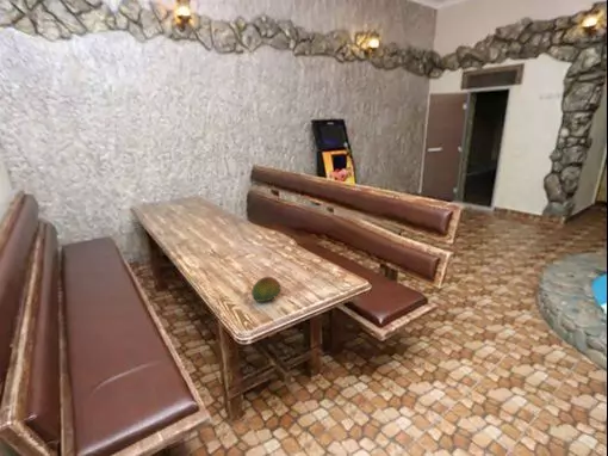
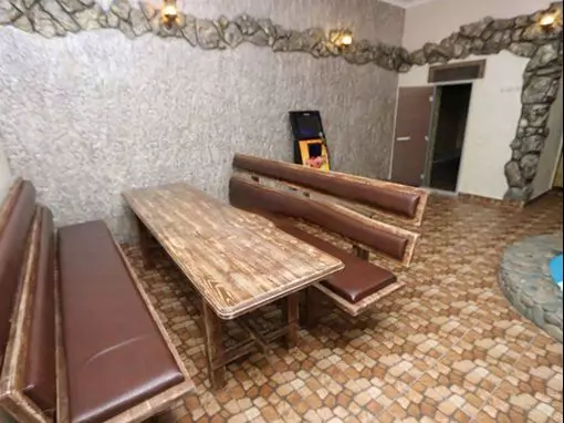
- fruit (265, 289)
